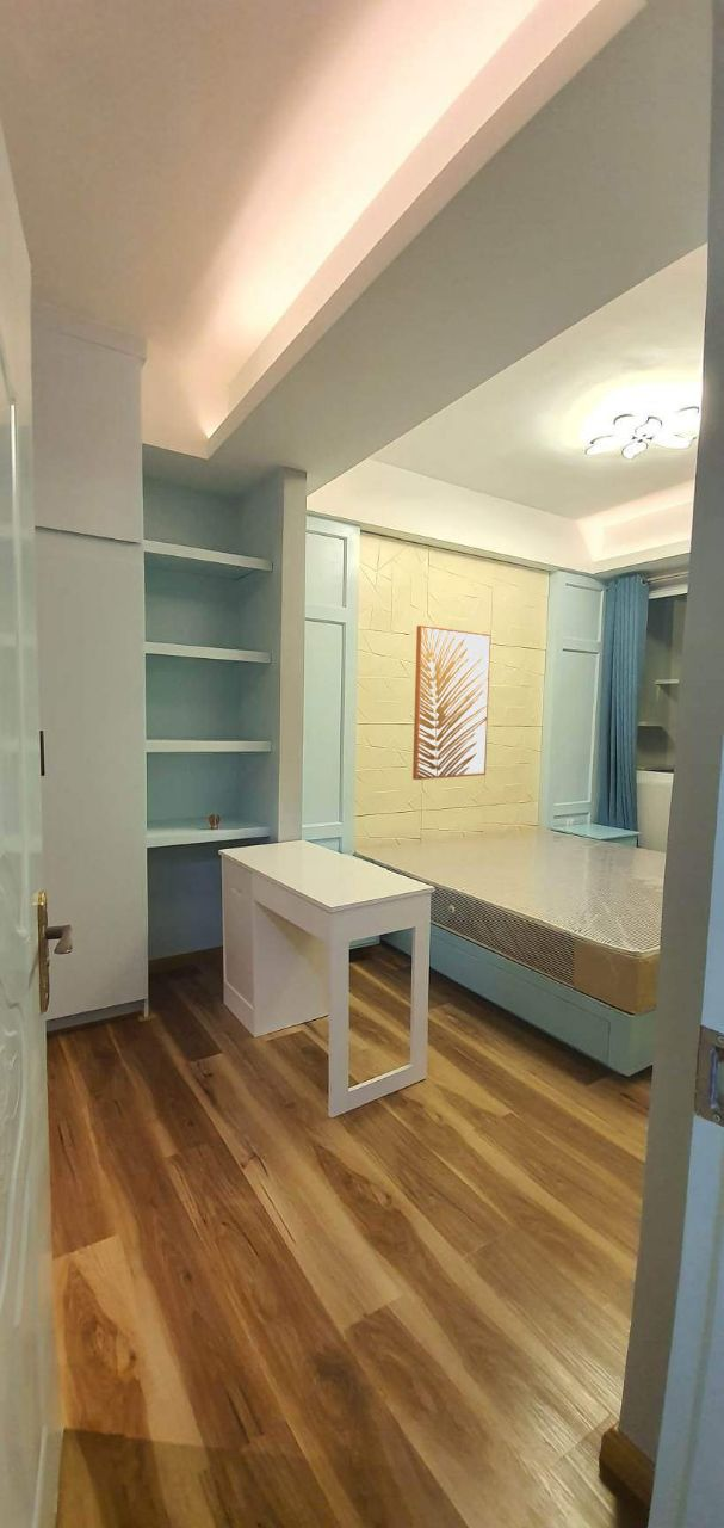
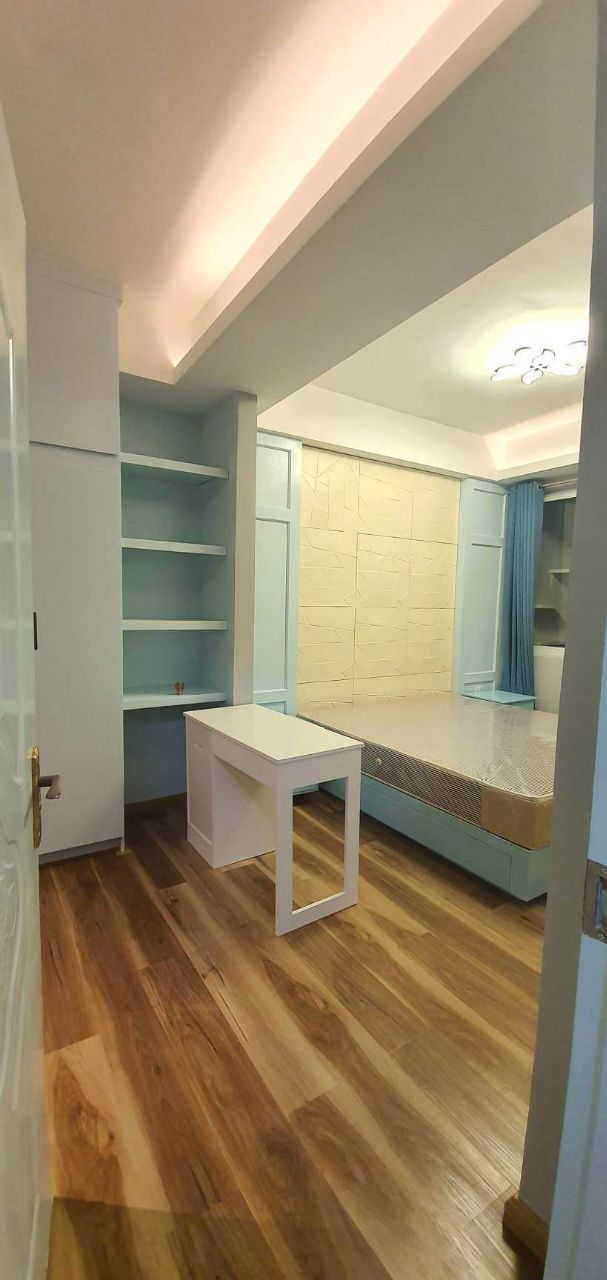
- wall art (452, 704)
